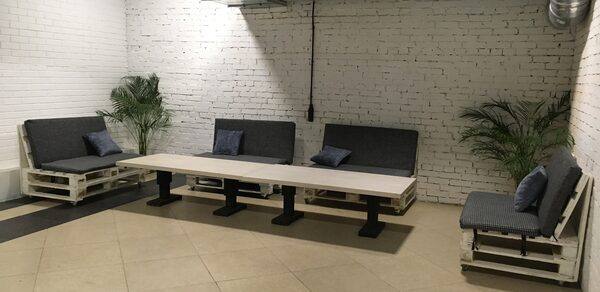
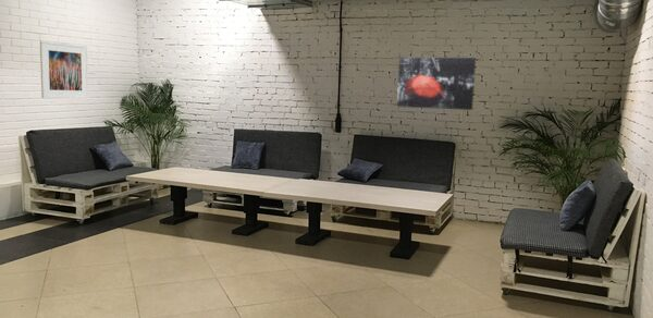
+ wall art (434, 83)
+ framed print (65, 71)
